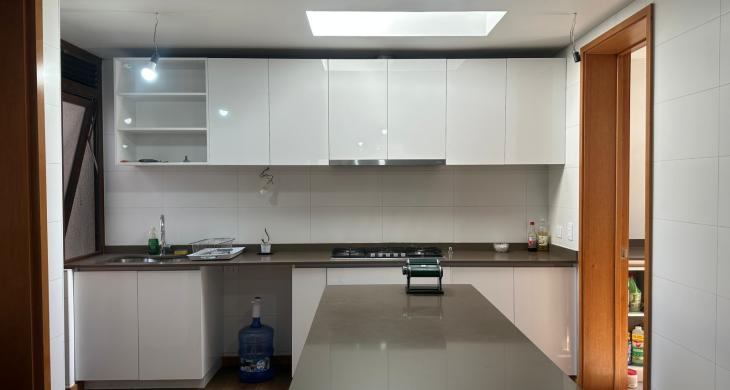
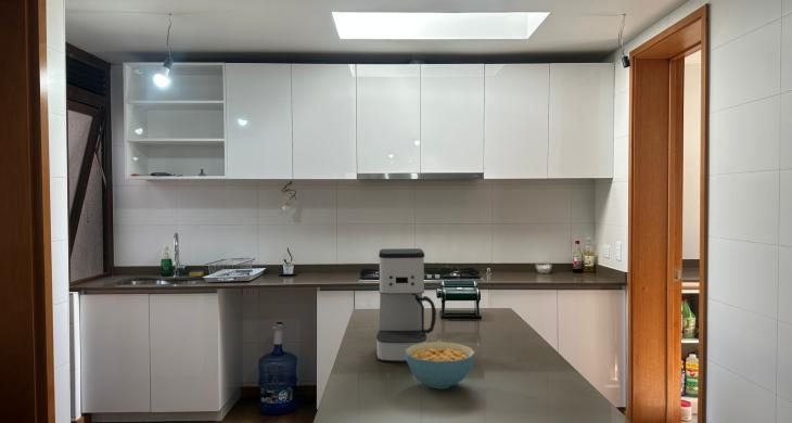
+ coffee maker (406, 302)
+ cereal bowl (439, 368)
